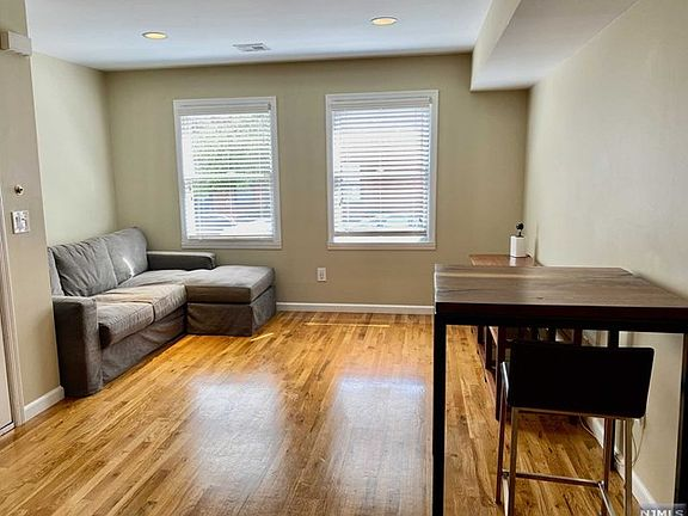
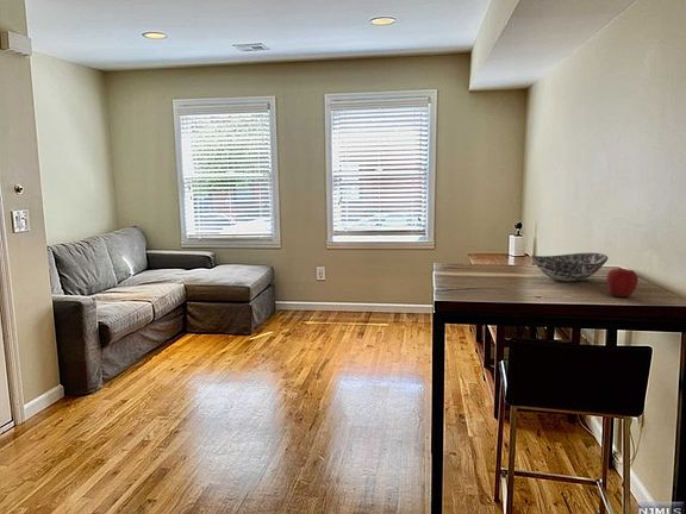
+ bowl (568, 267)
+ apple (622, 282)
